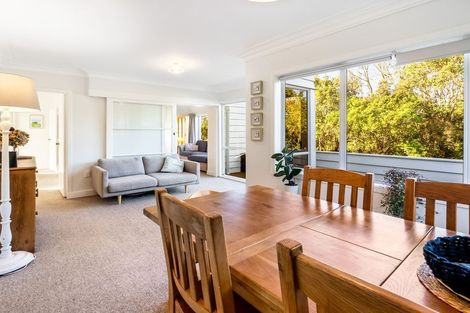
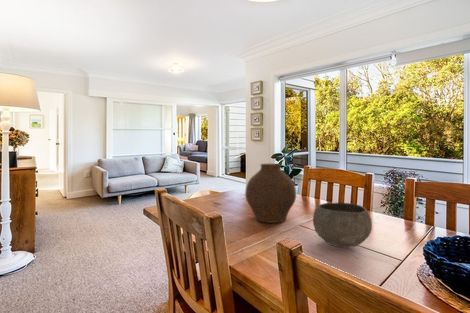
+ vase (270, 191)
+ bowl (341, 225)
